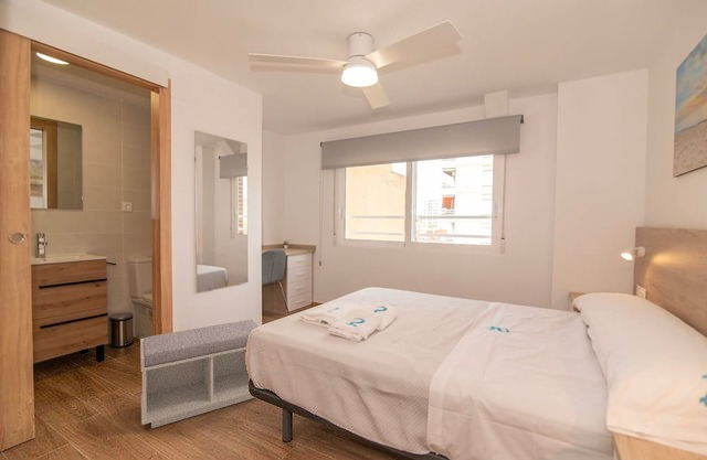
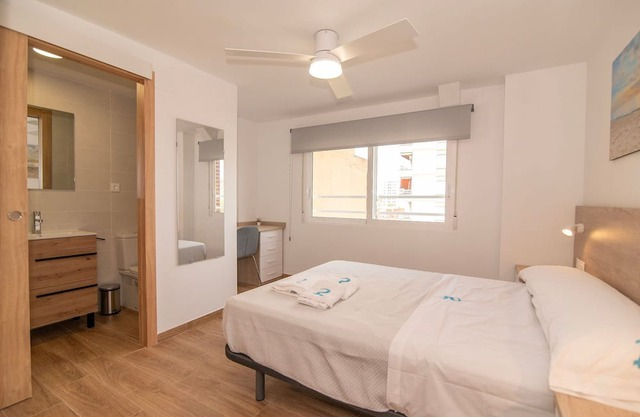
- bench (207, 366)
